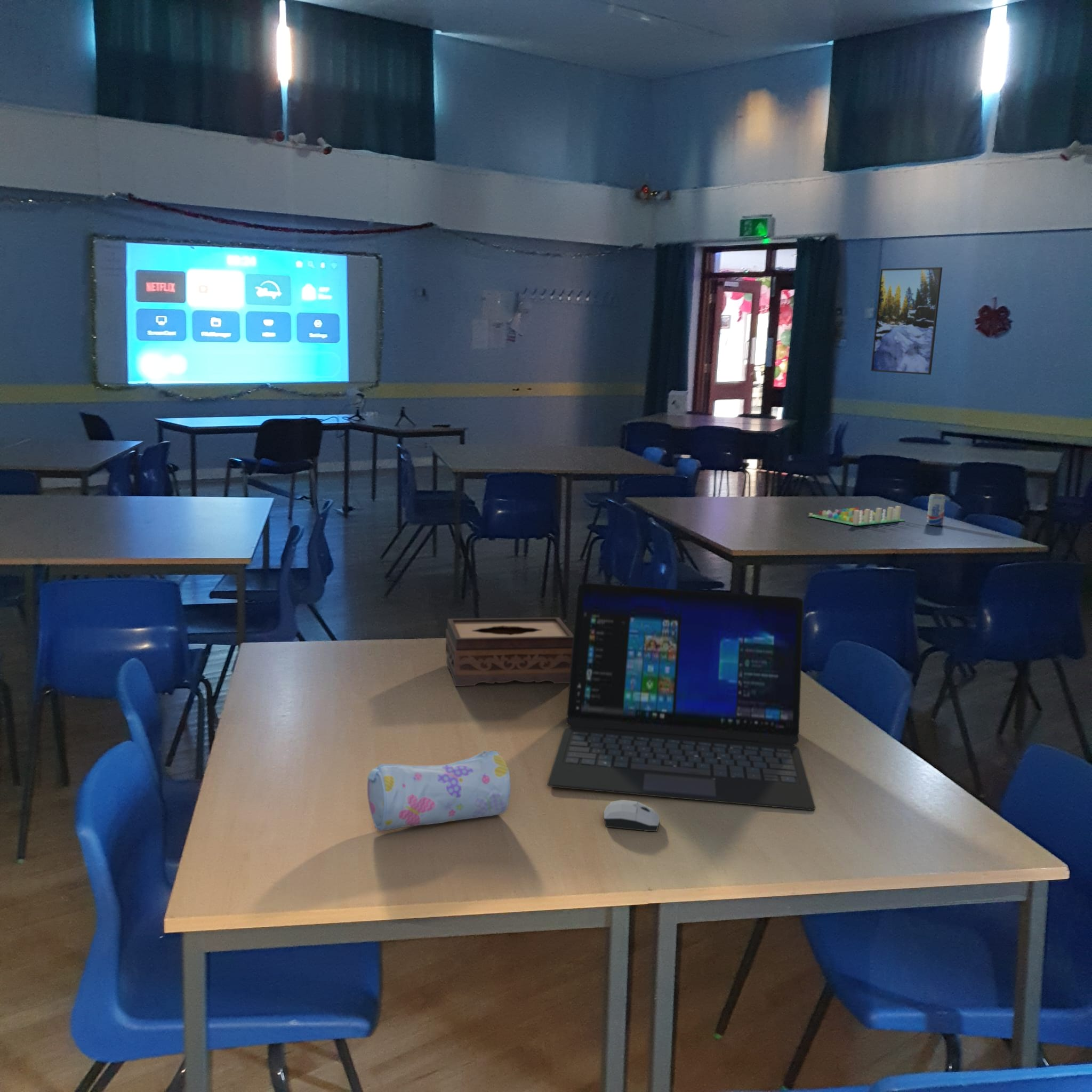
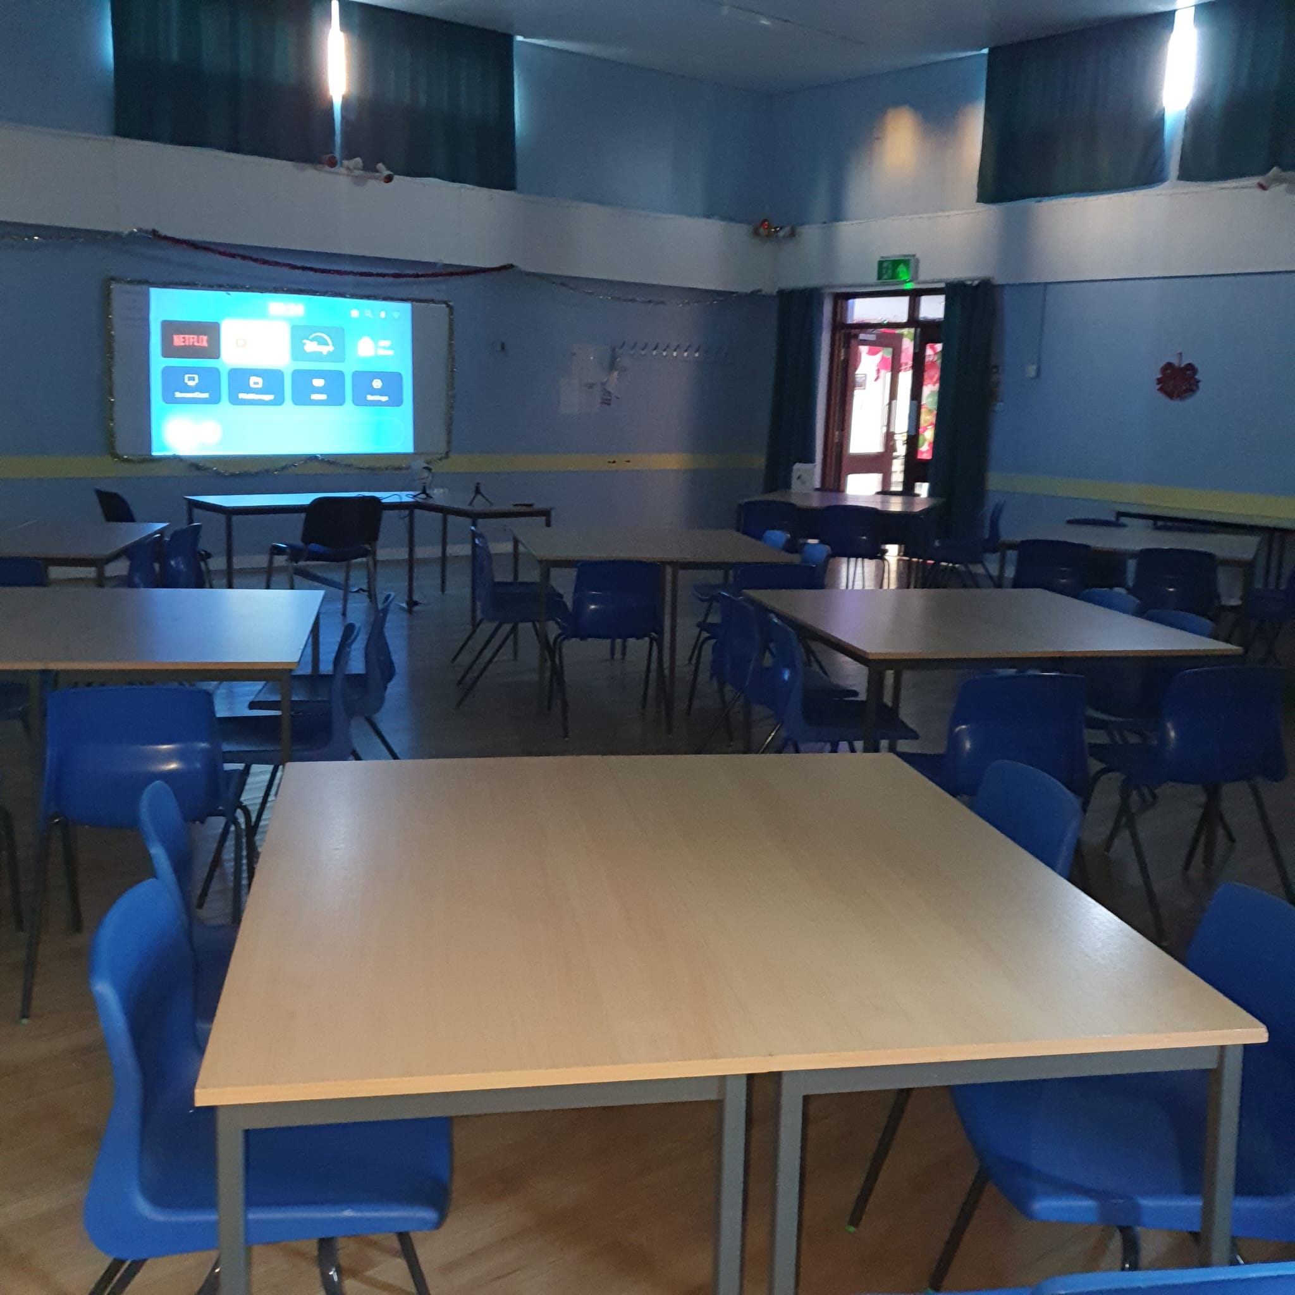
- computer mouse (631, 814)
- beverage can (936, 509)
- board game (857, 511)
- tissue box (509, 650)
- laptop (685, 685)
- pencil case (439, 790)
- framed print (905, 320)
